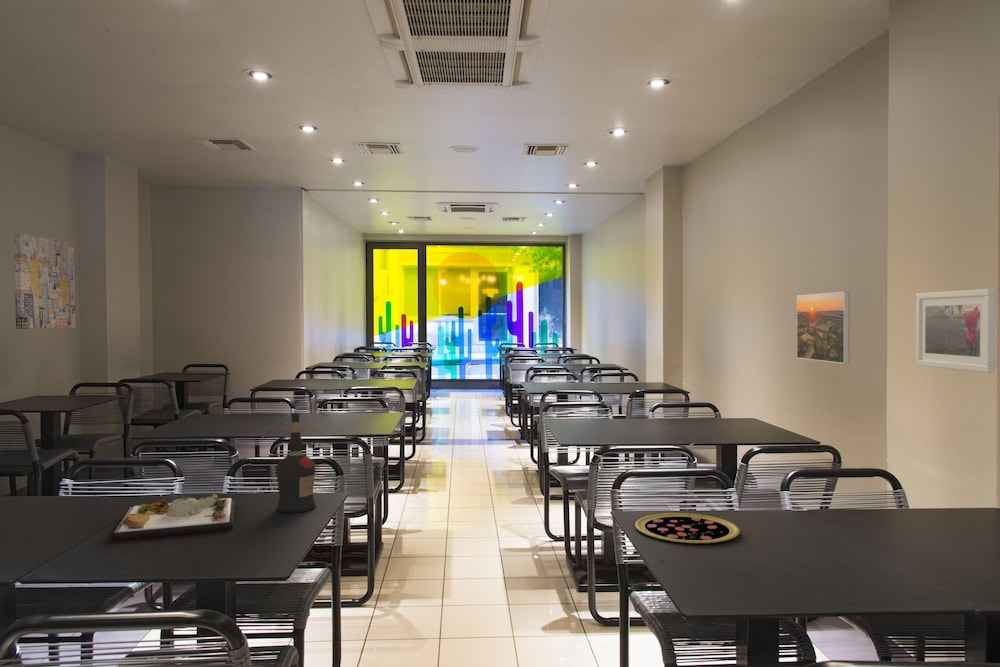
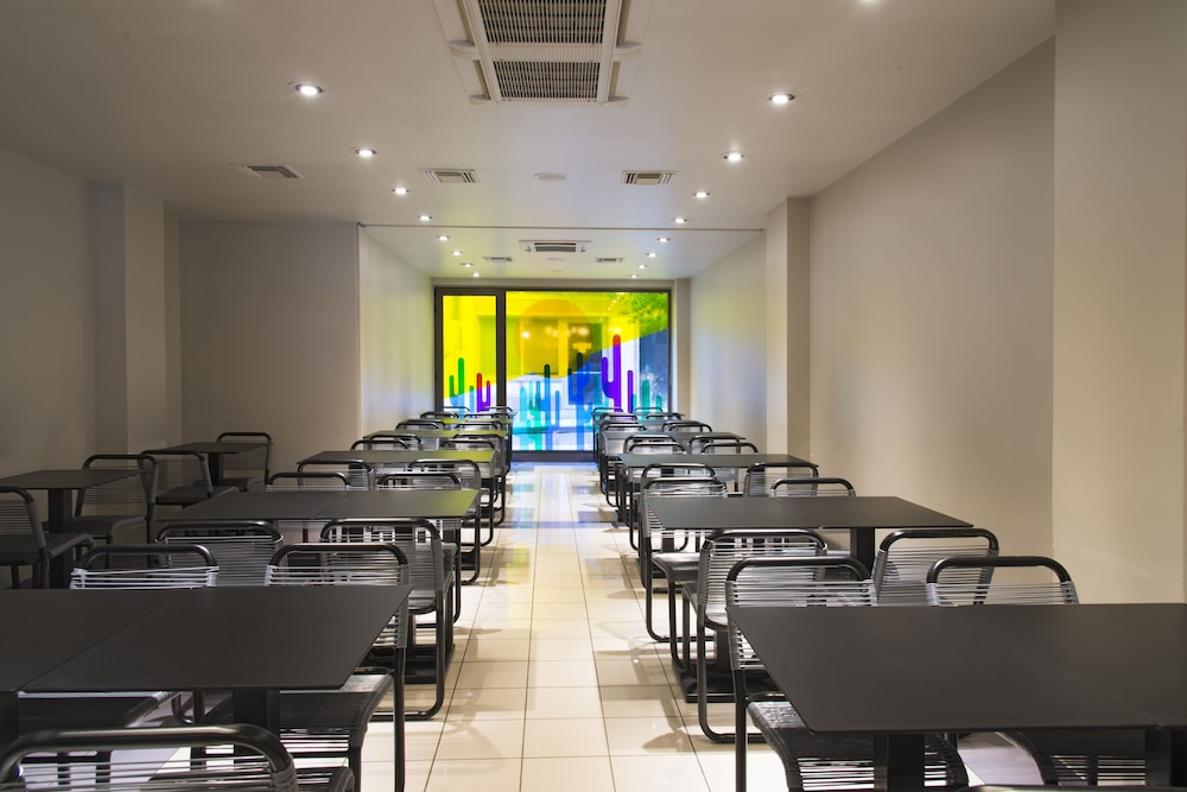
- pizza (686, 528)
- liquor bottle (295, 460)
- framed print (952, 330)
- dinner plate (179, 509)
- wall art (46, 283)
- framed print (821, 327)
